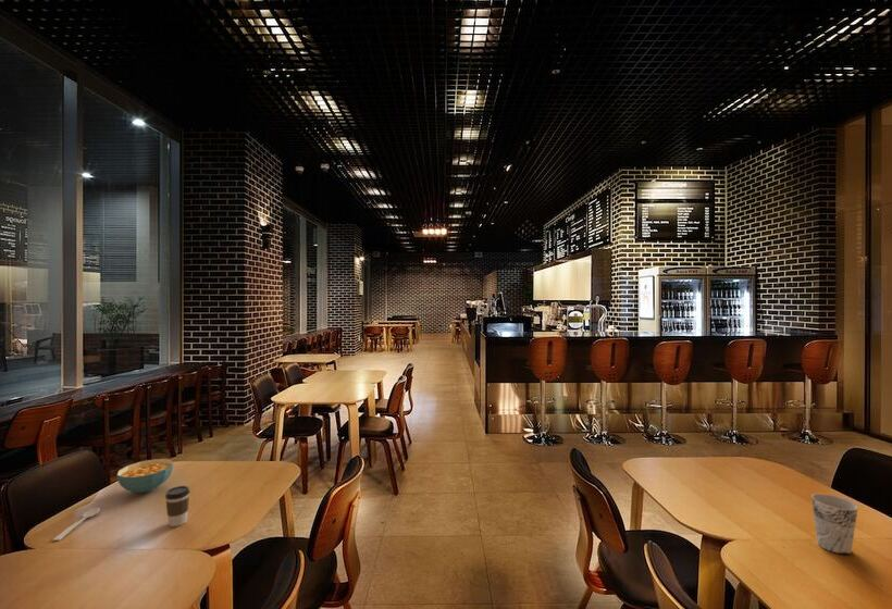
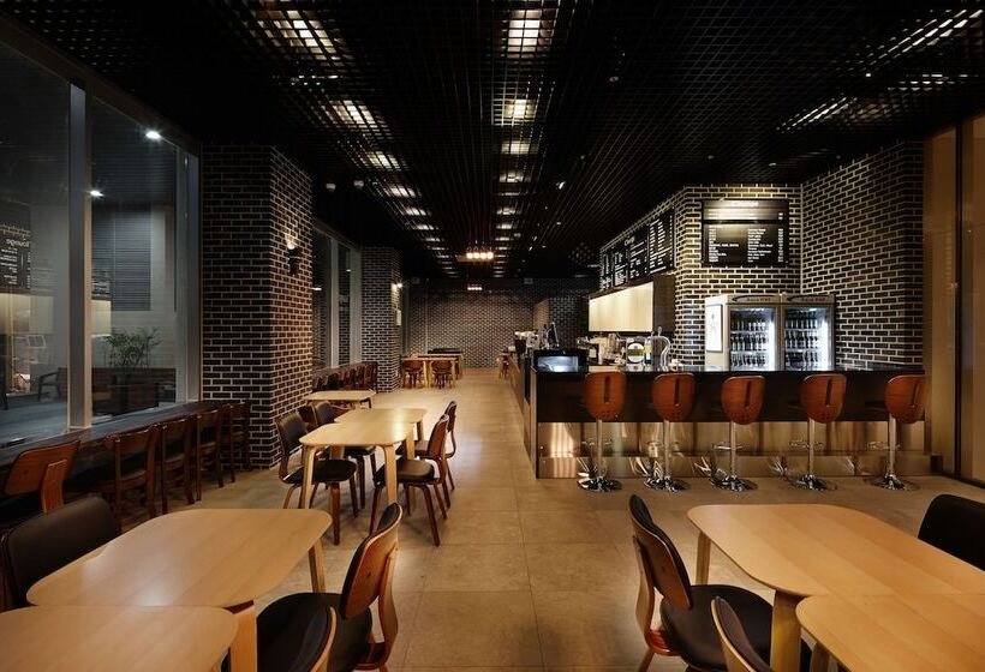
- cereal bowl (146, 478)
- spoon (78, 522)
- coffee cup (177, 506)
- cup (833, 524)
